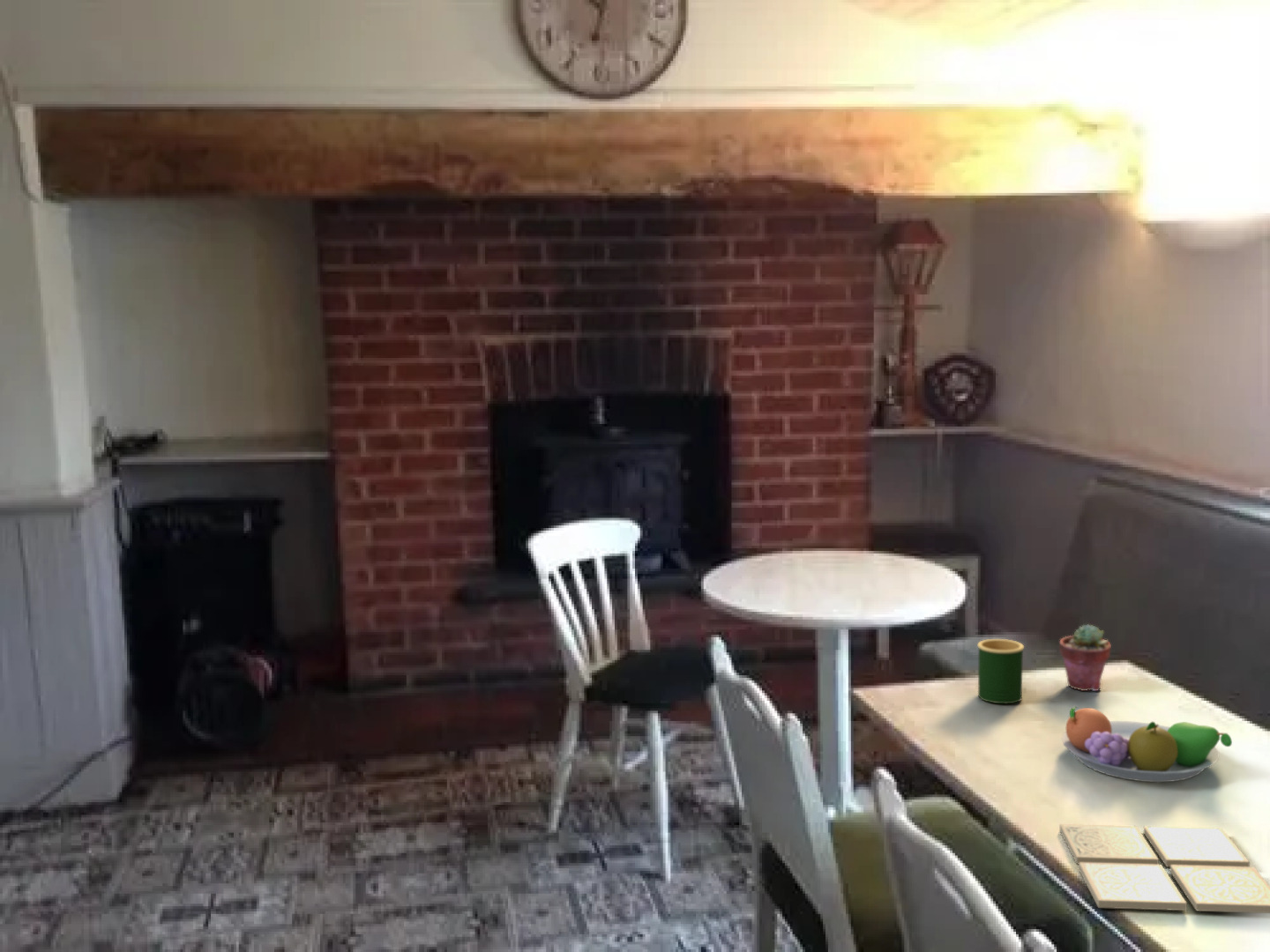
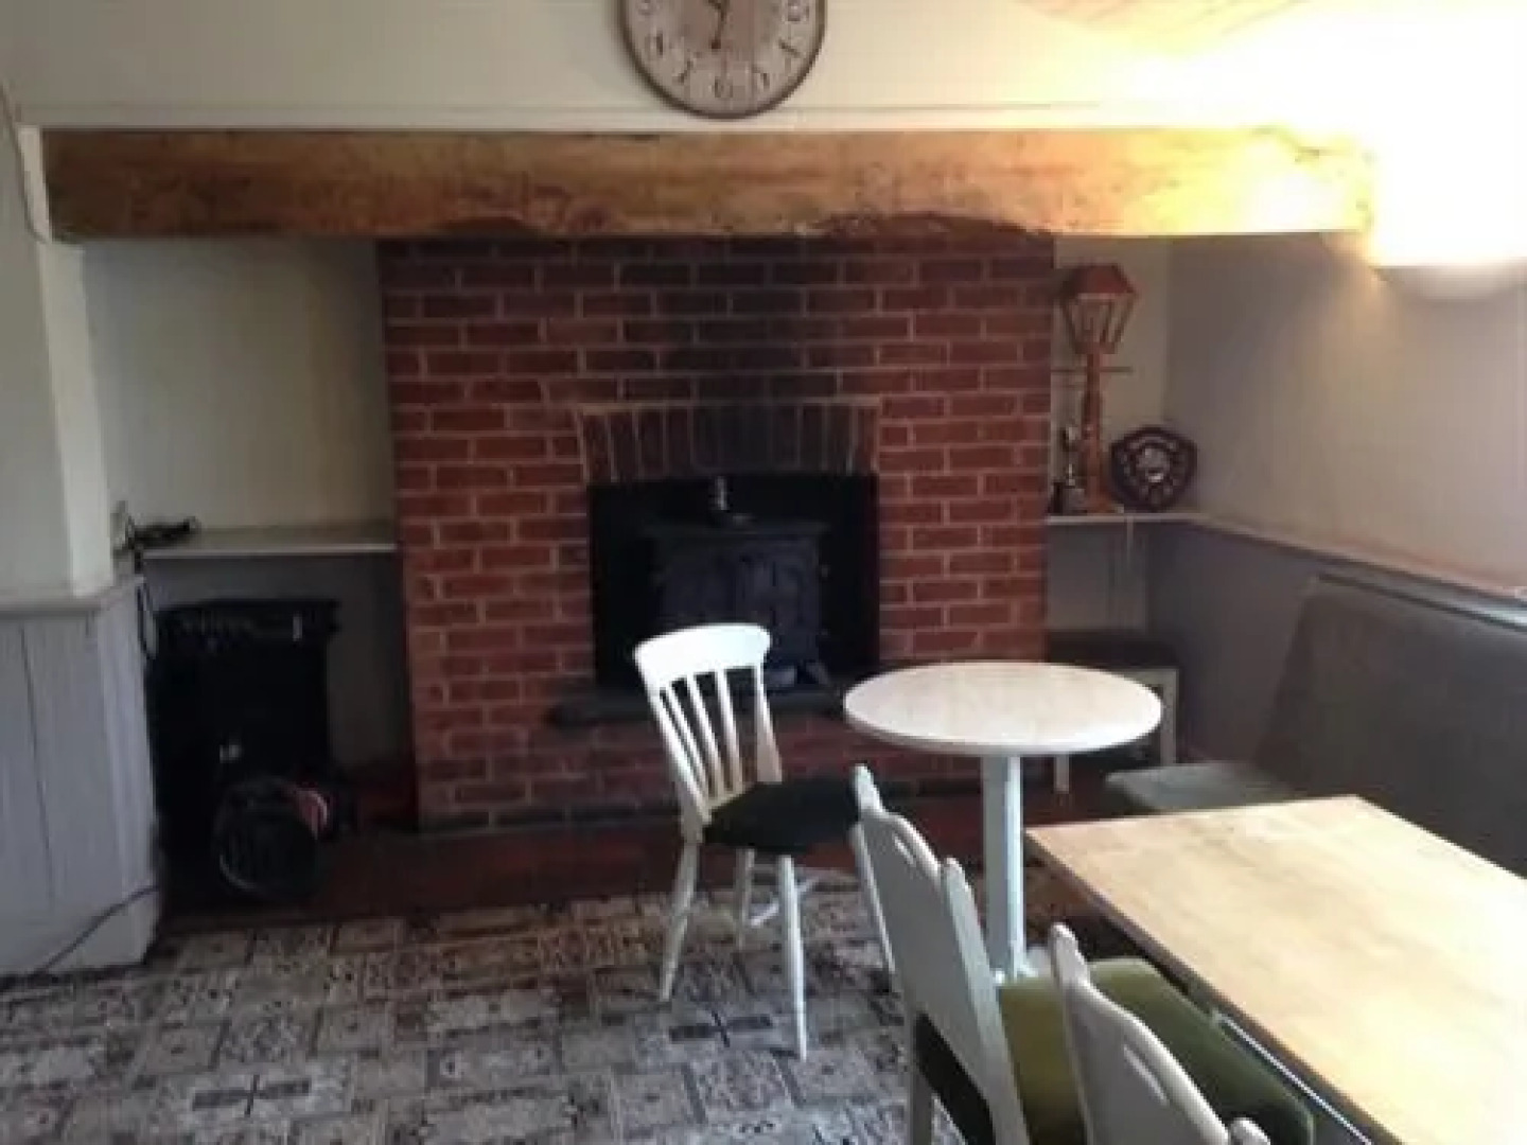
- drink coaster (1165, 865)
- potted succulent (1085, 655)
- mug (998, 667)
- fruit bowl (1144, 733)
